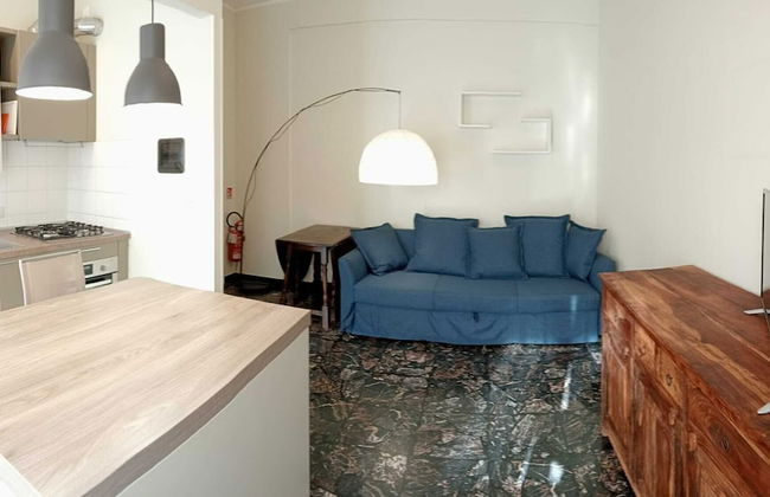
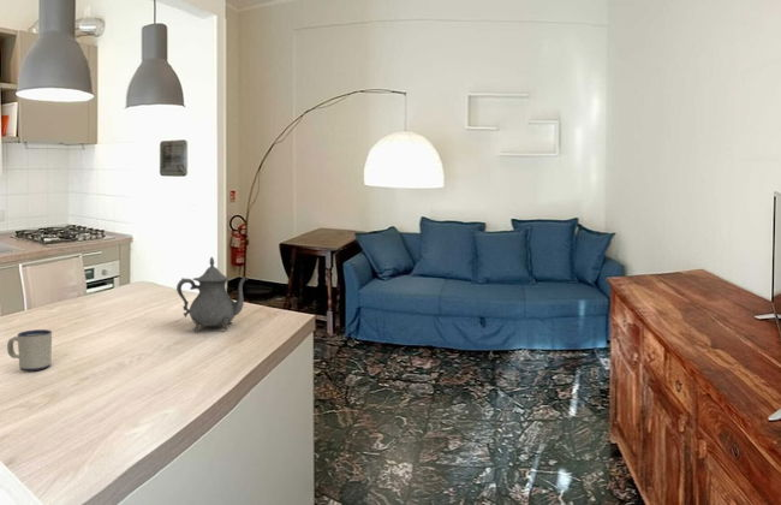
+ mug (29, 349)
+ teapot (213, 292)
